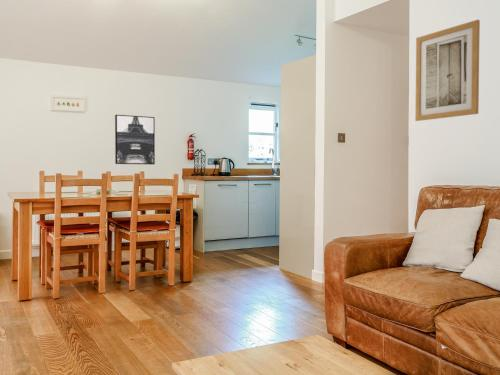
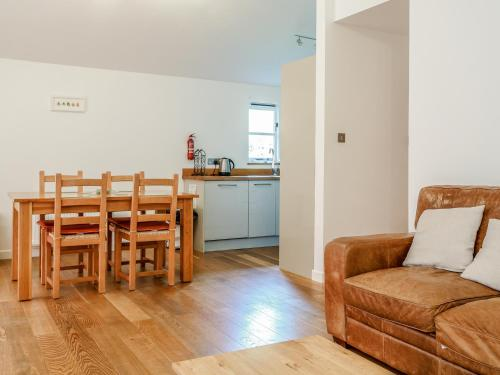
- wall art (135, 140)
- wall art (445, 73)
